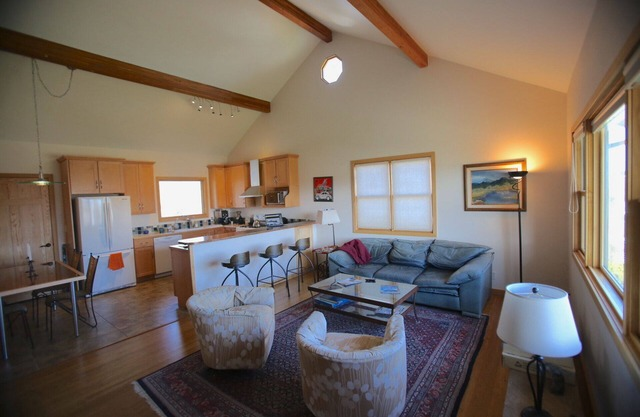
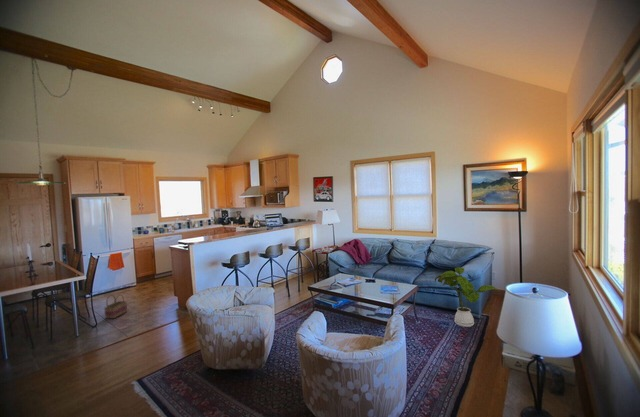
+ basket (115, 304)
+ house plant (465, 296)
